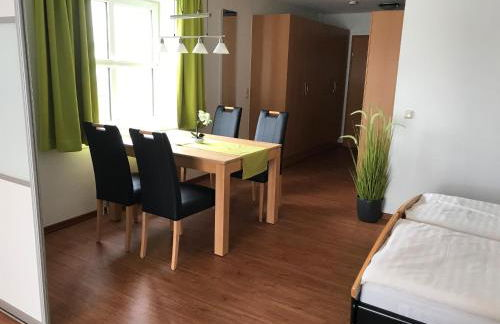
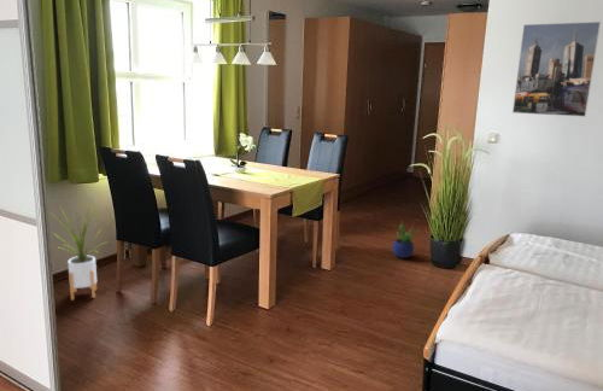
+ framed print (554, 69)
+ house plant (81, 247)
+ potted plant (405, 239)
